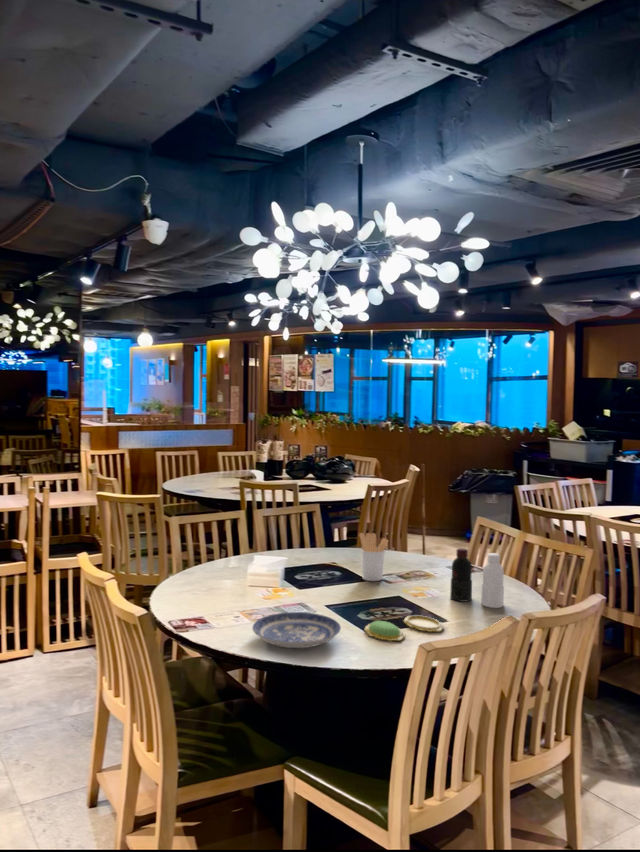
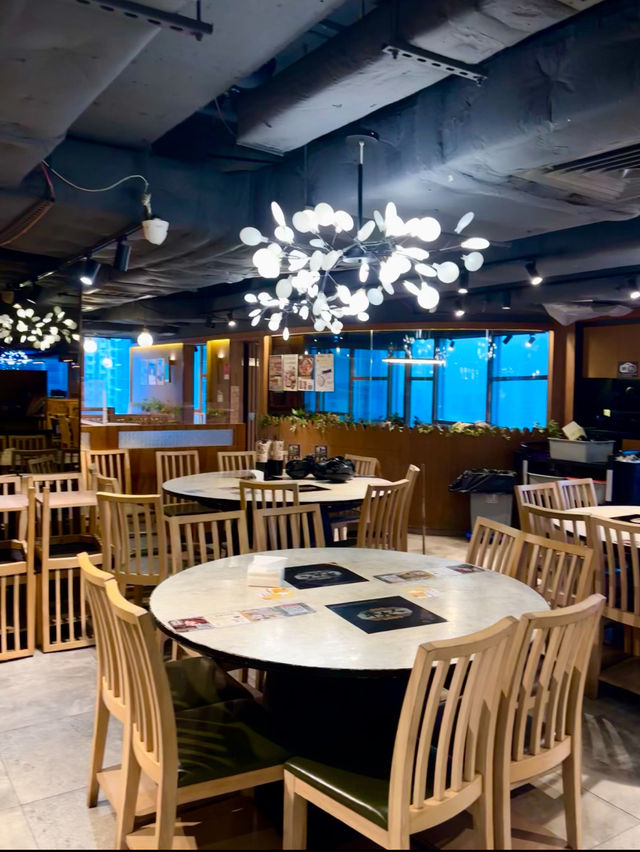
- bottle (483, 576)
- utensil holder (370, 555)
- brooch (405, 623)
- plate (296, 632)
